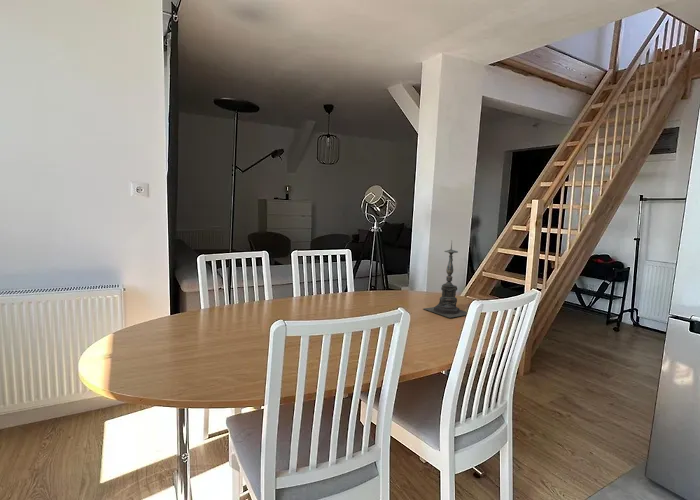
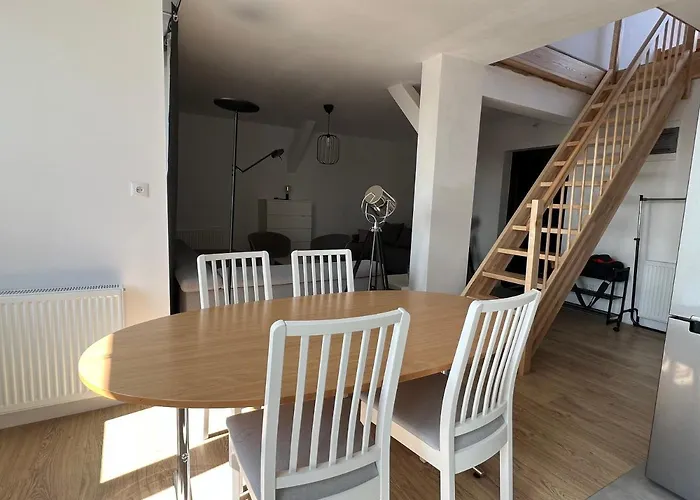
- candle holder (450, 276)
